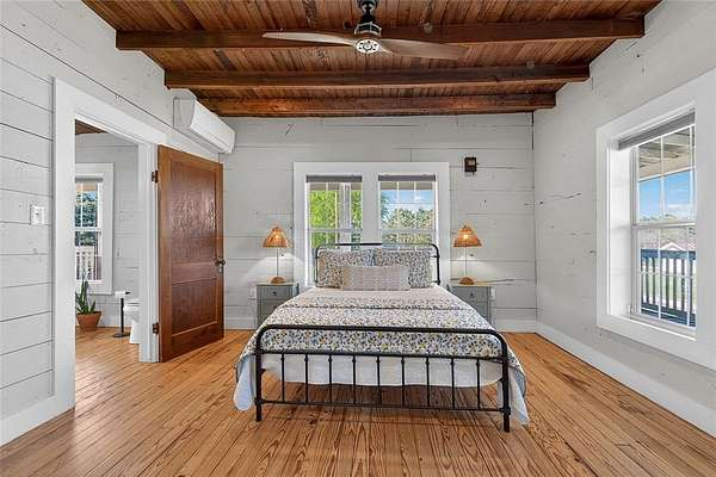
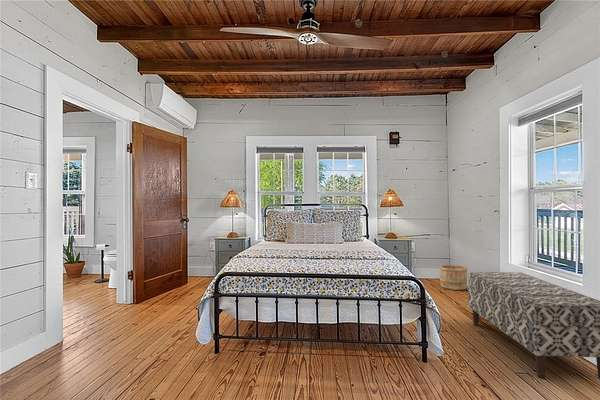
+ wooden bucket (453, 277)
+ bench (527, 316)
